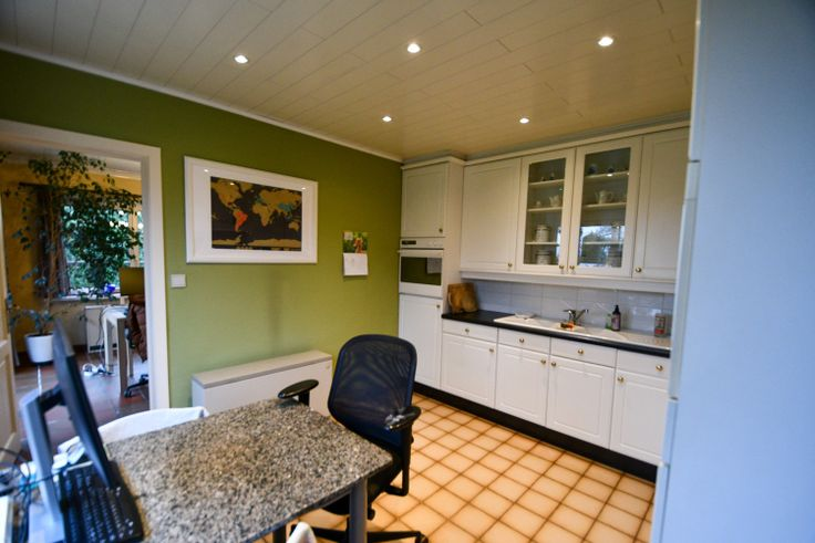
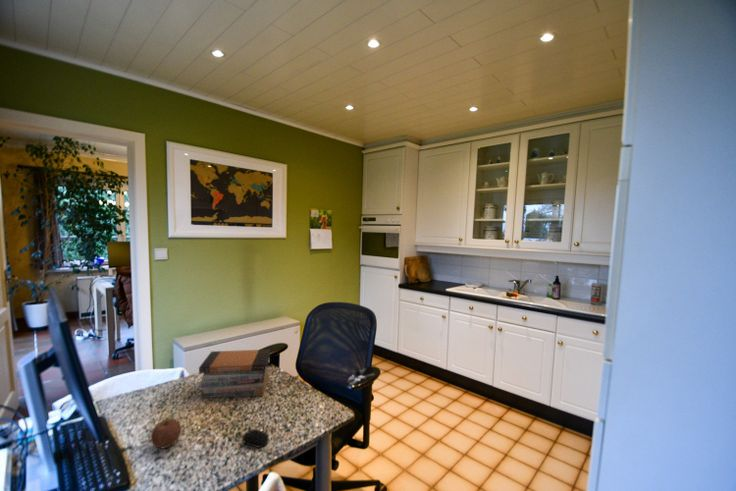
+ book stack (236, 372)
+ apple (166, 432)
+ computer mouse (247, 437)
